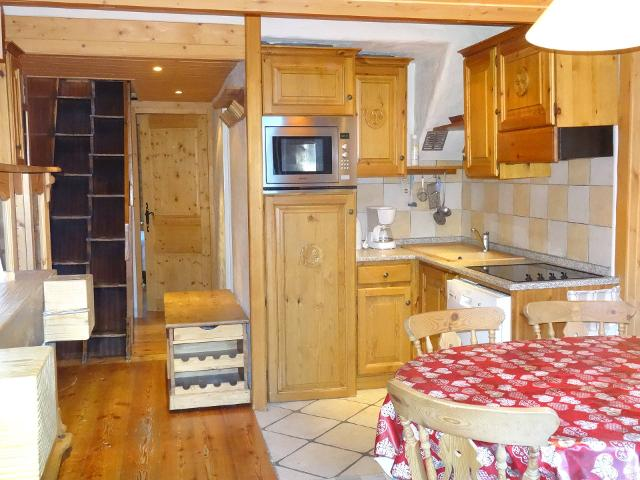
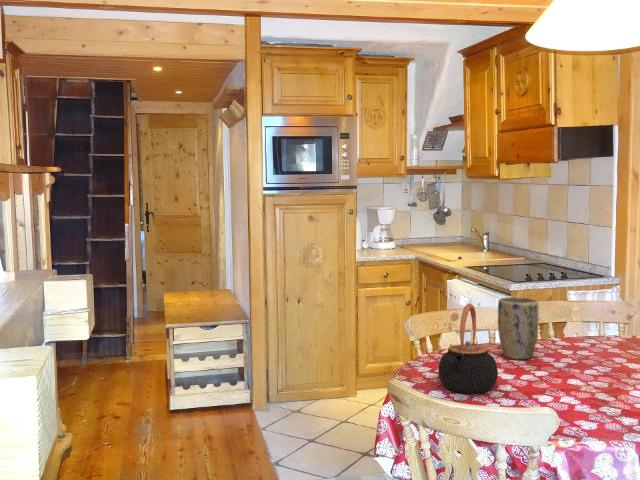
+ plant pot (517, 328)
+ teapot (466, 347)
